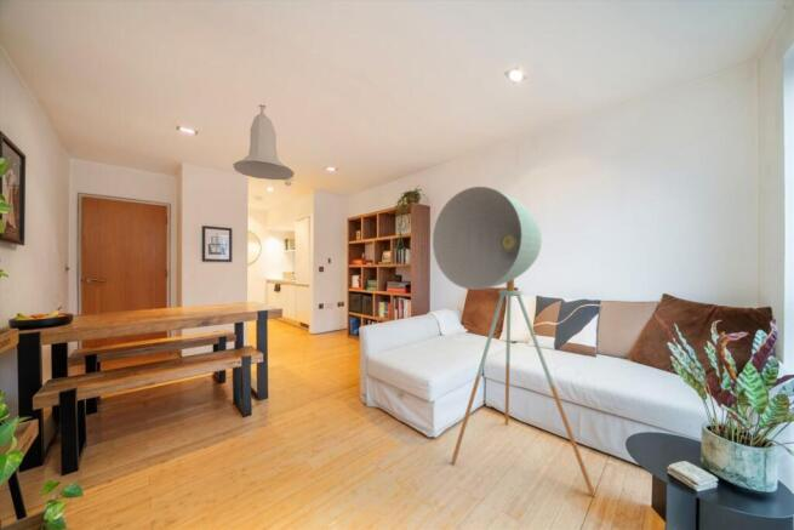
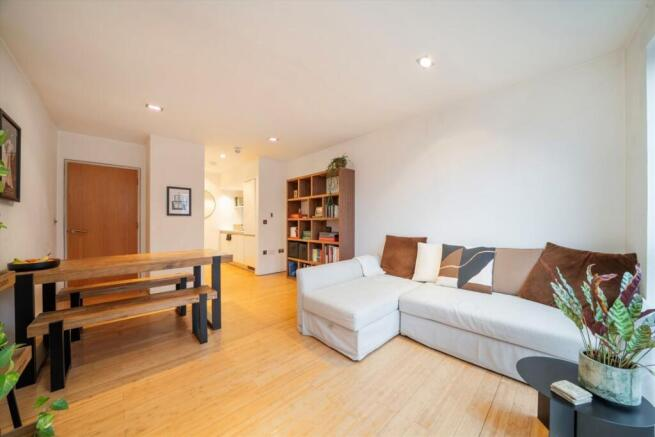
- pendant light (264, 138)
- floor lamp (529, 329)
